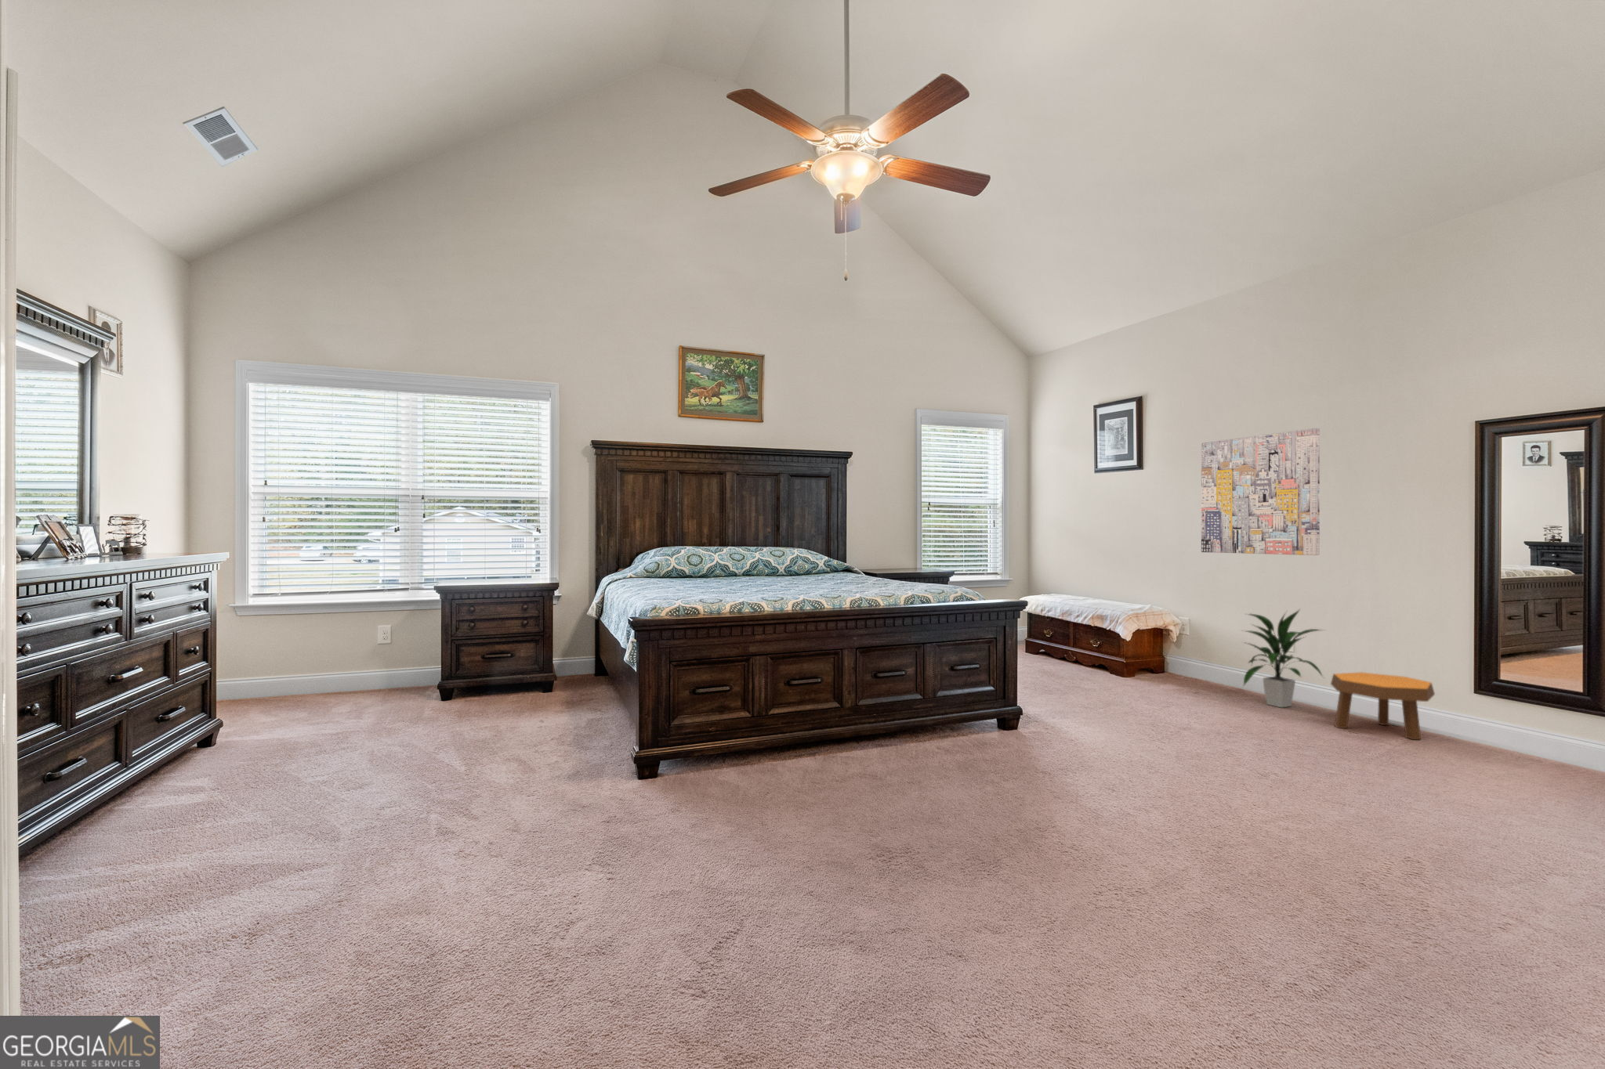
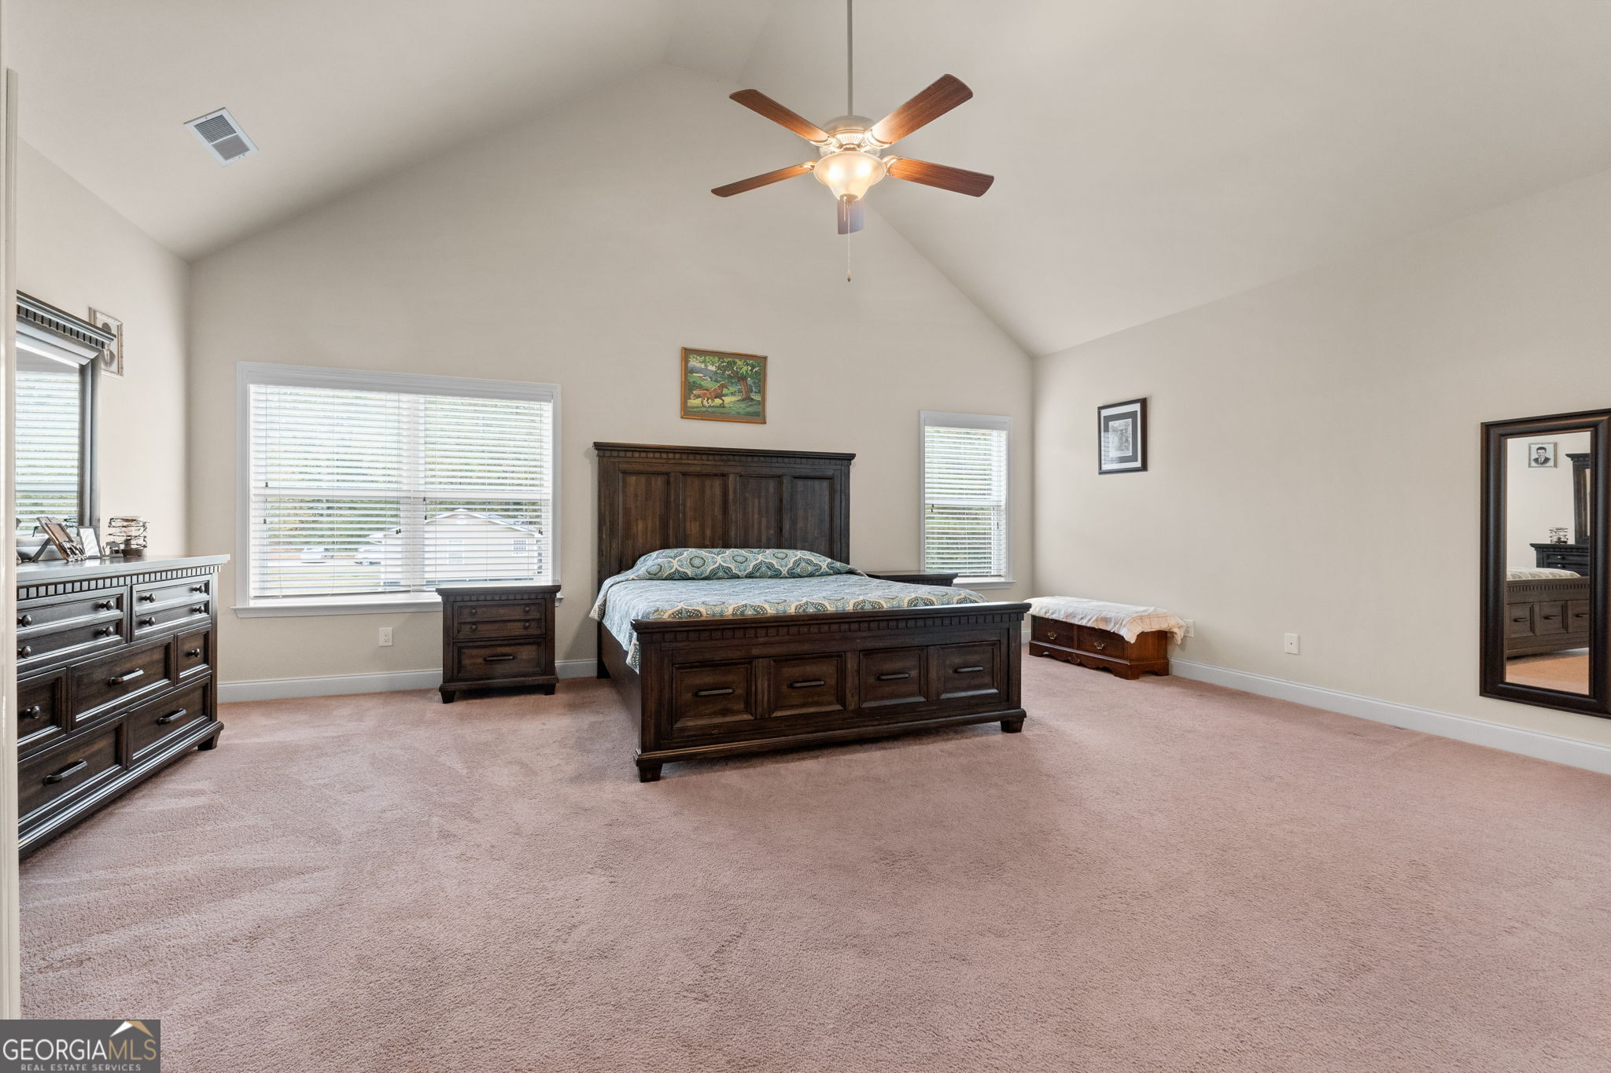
- indoor plant (1274, 655)
- wall art (1255, 494)
- footstool (1383, 704)
